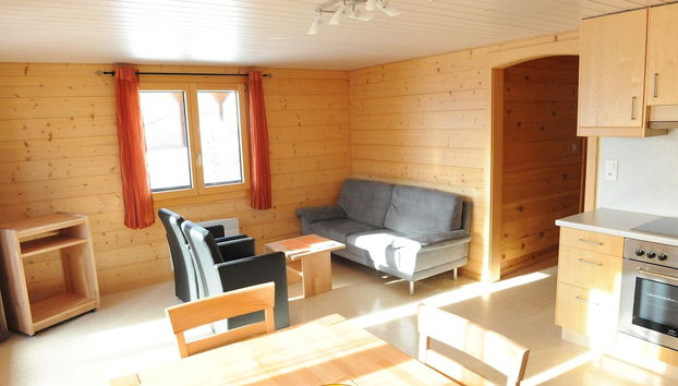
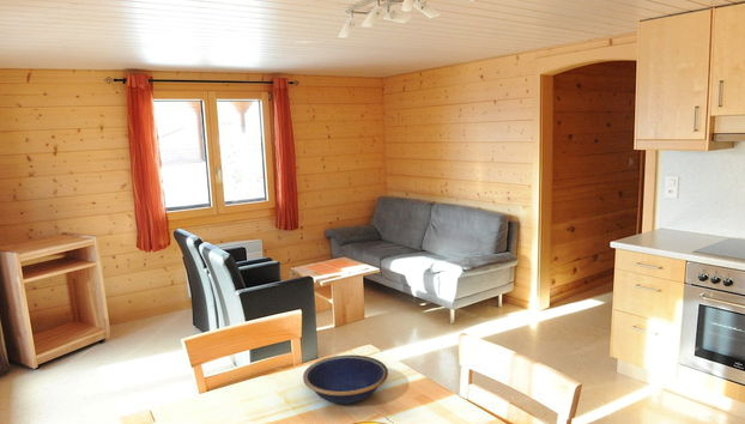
+ bowl (346, 383)
